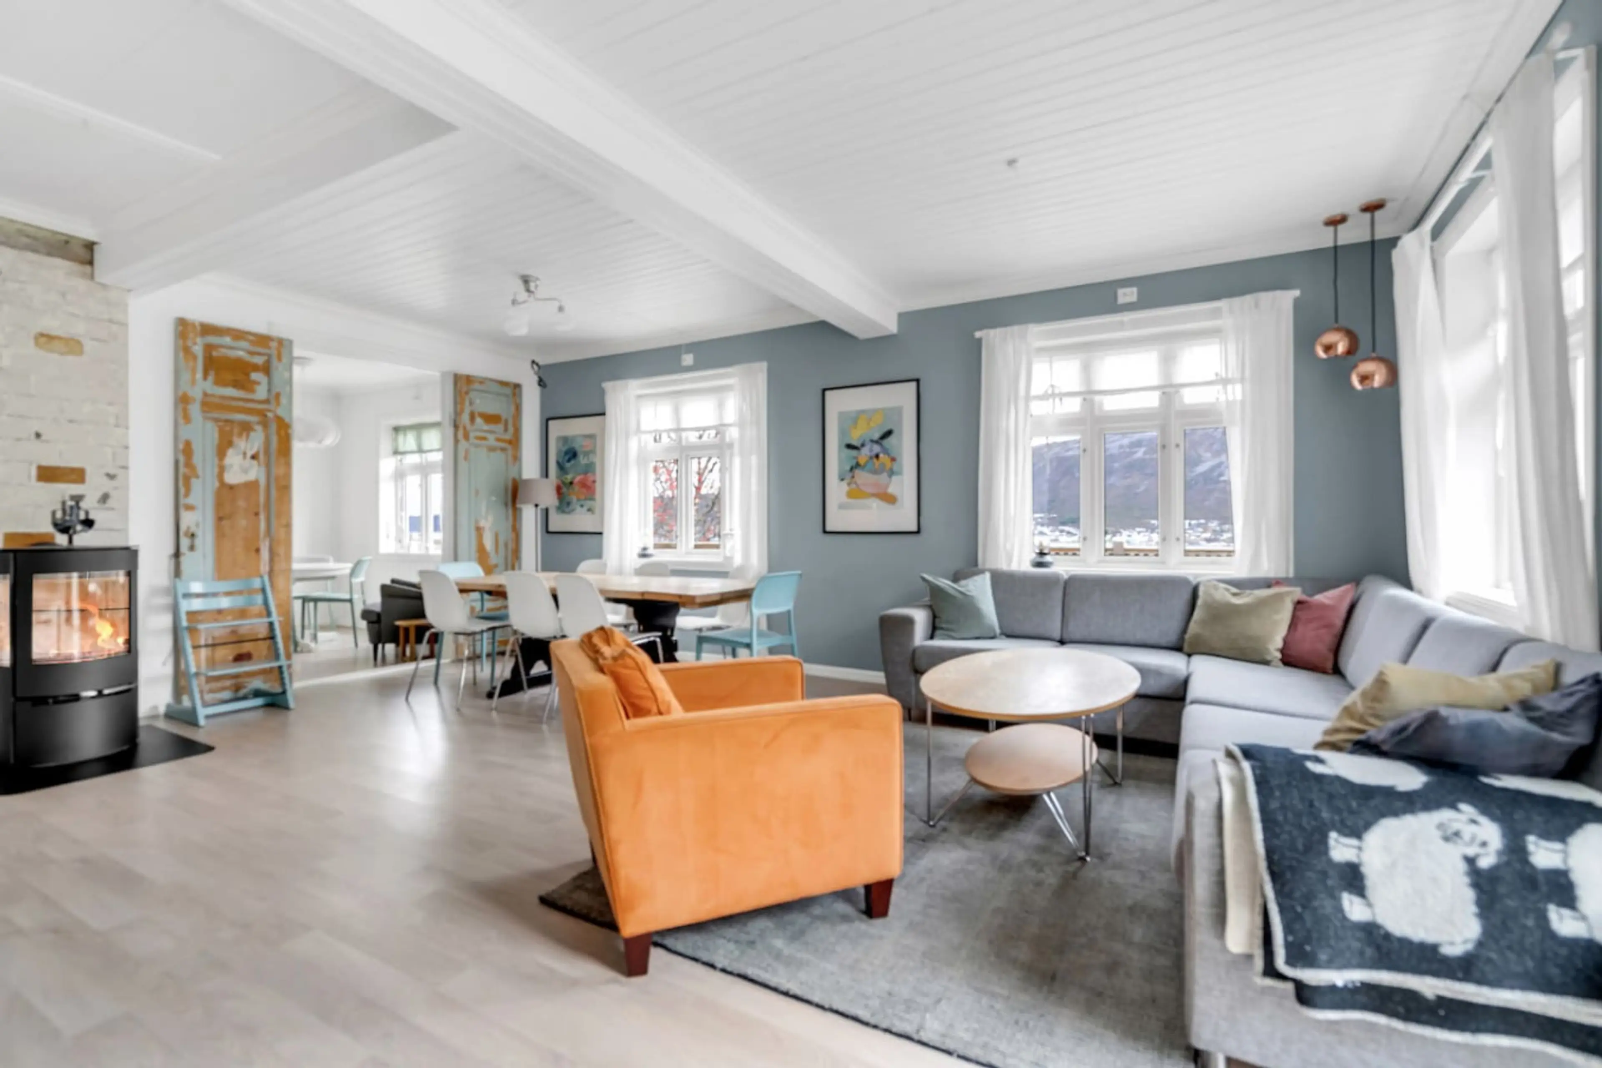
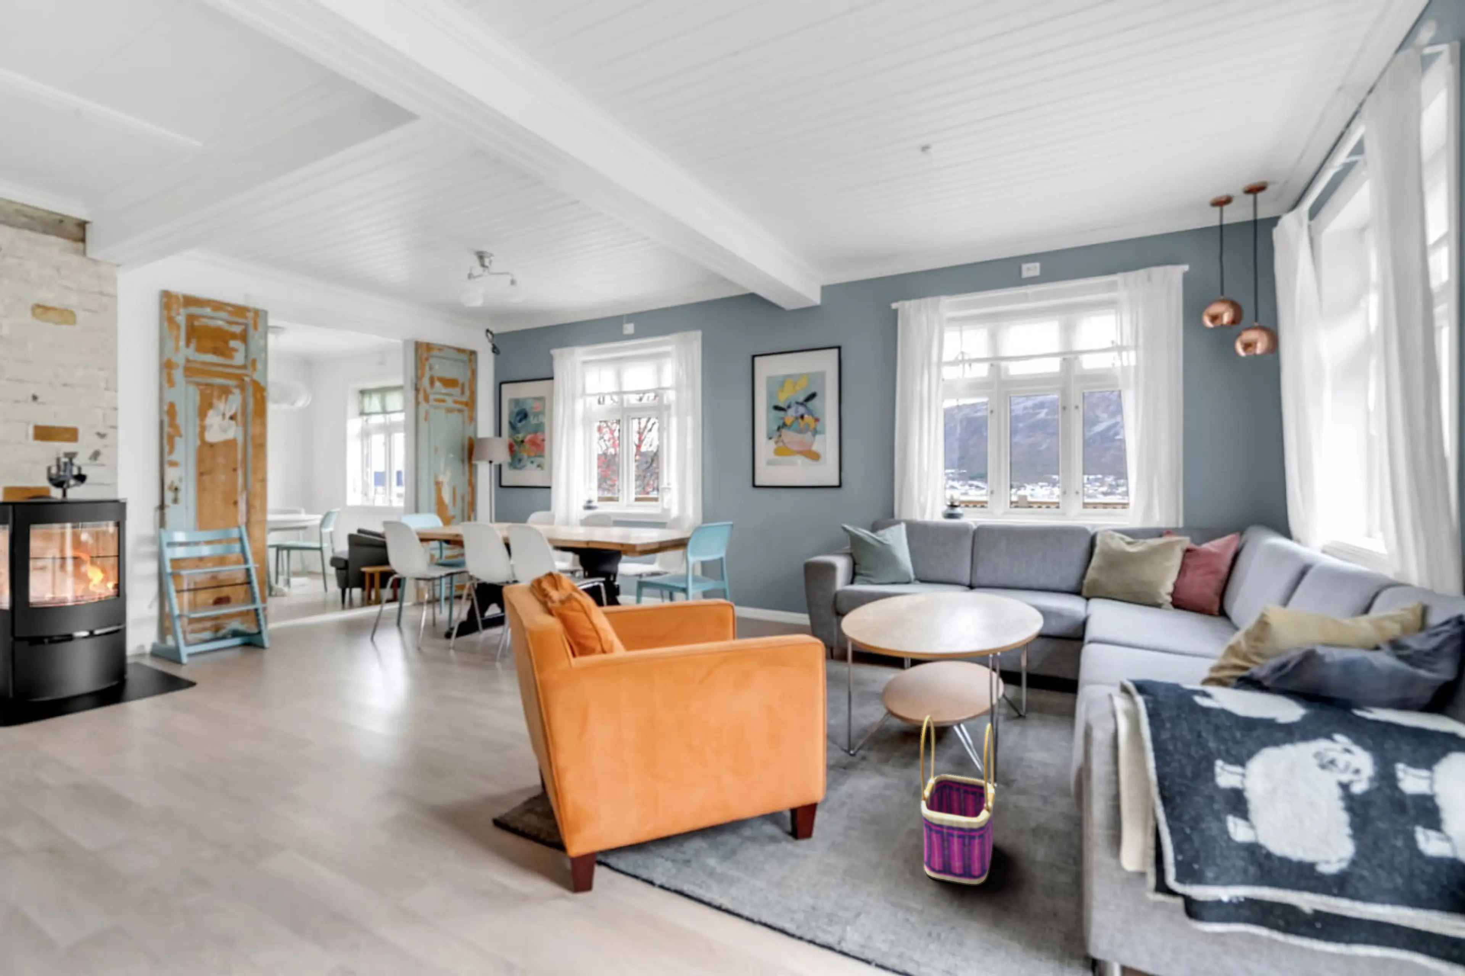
+ basket (958, 789)
